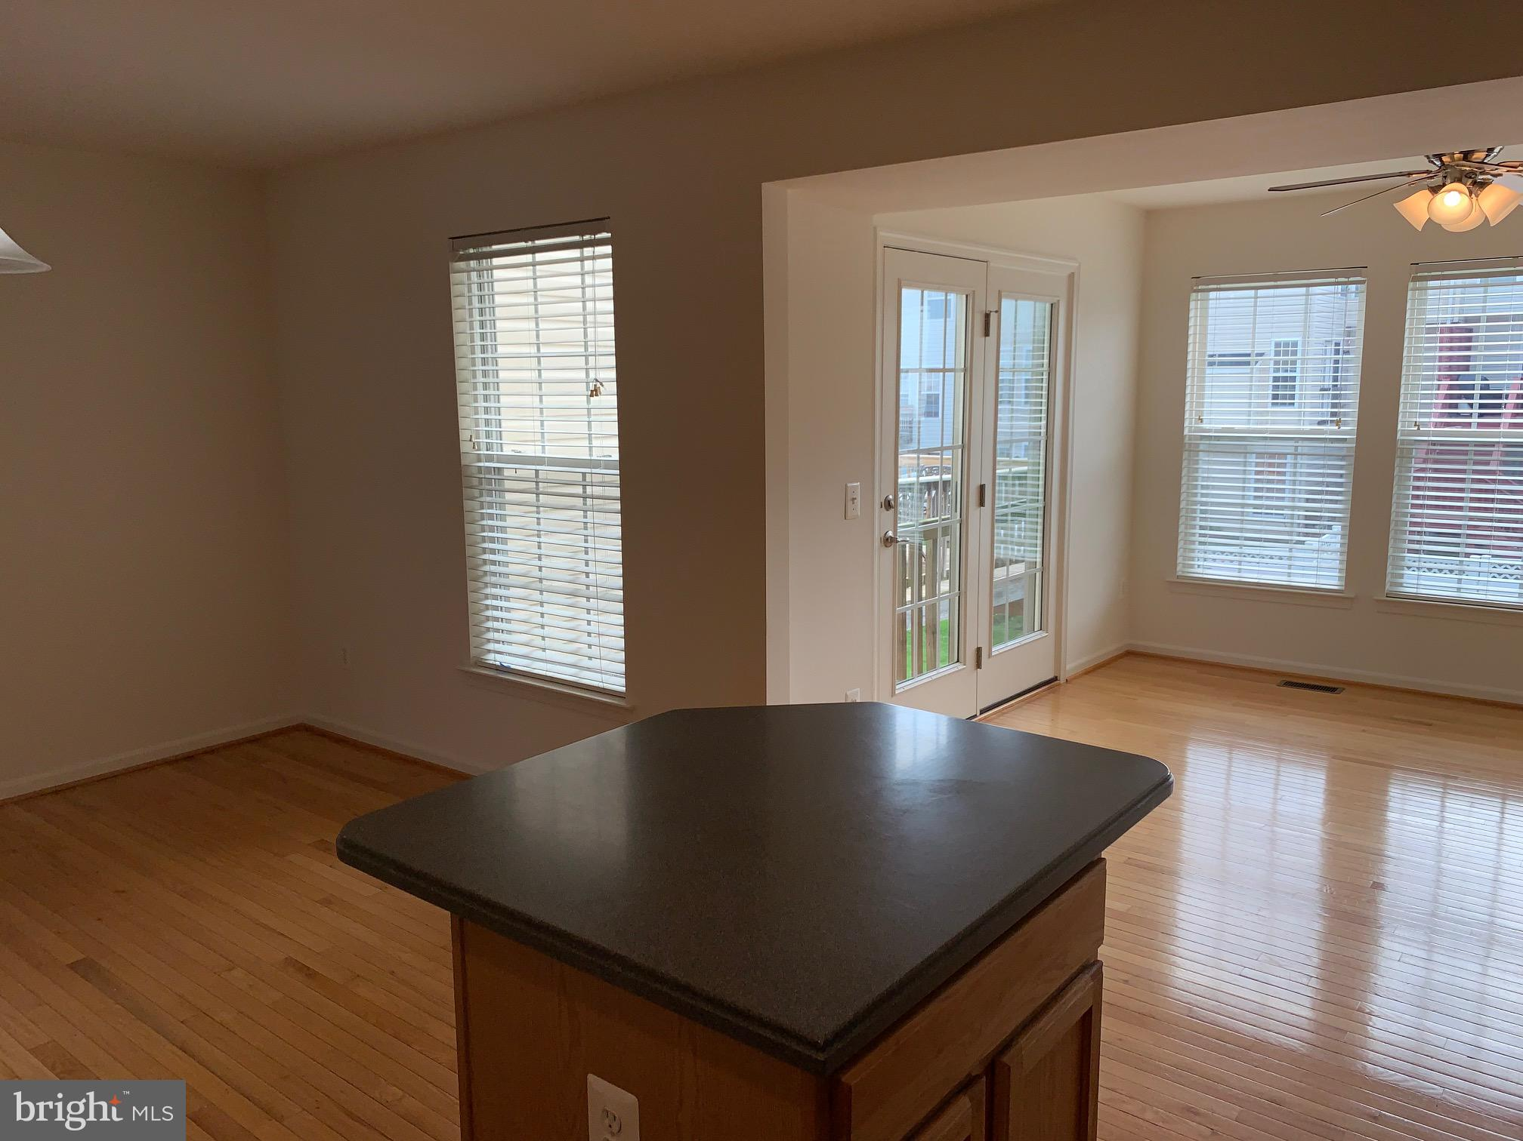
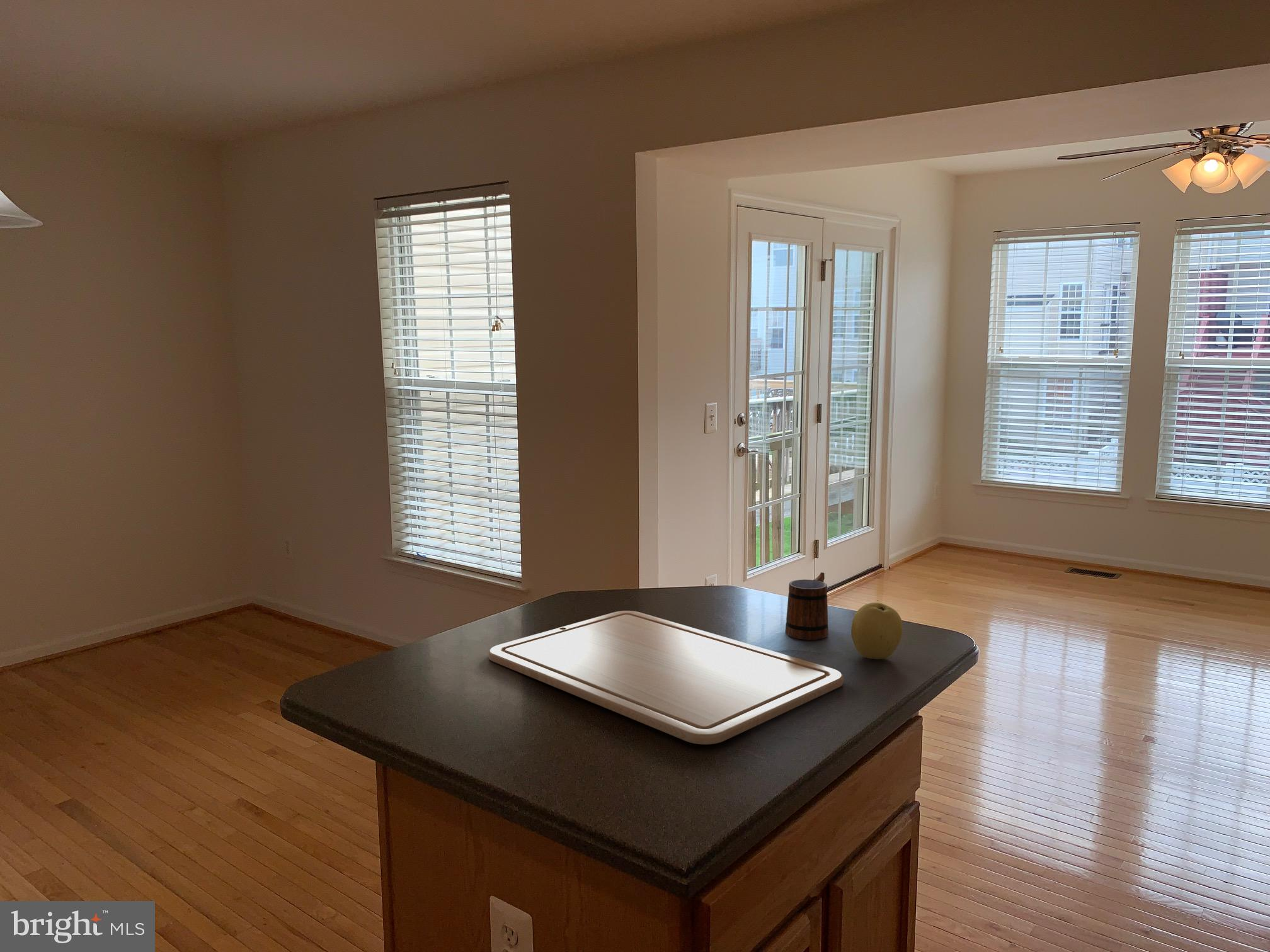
+ mug (811, 604)
+ chopping board (658, 664)
+ fruit (876, 630)
